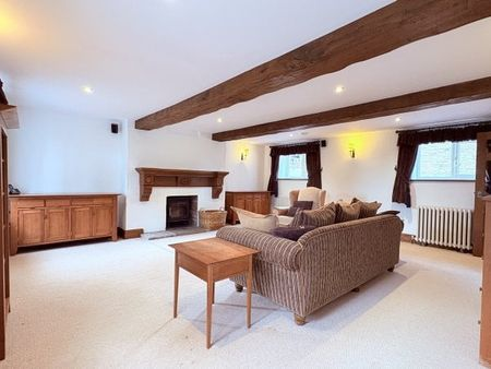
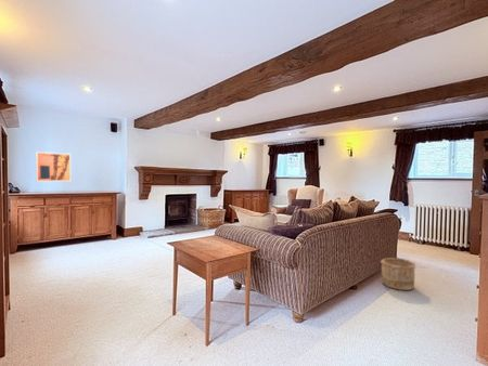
+ wall art (53, 167)
+ wooden bucket (397, 273)
